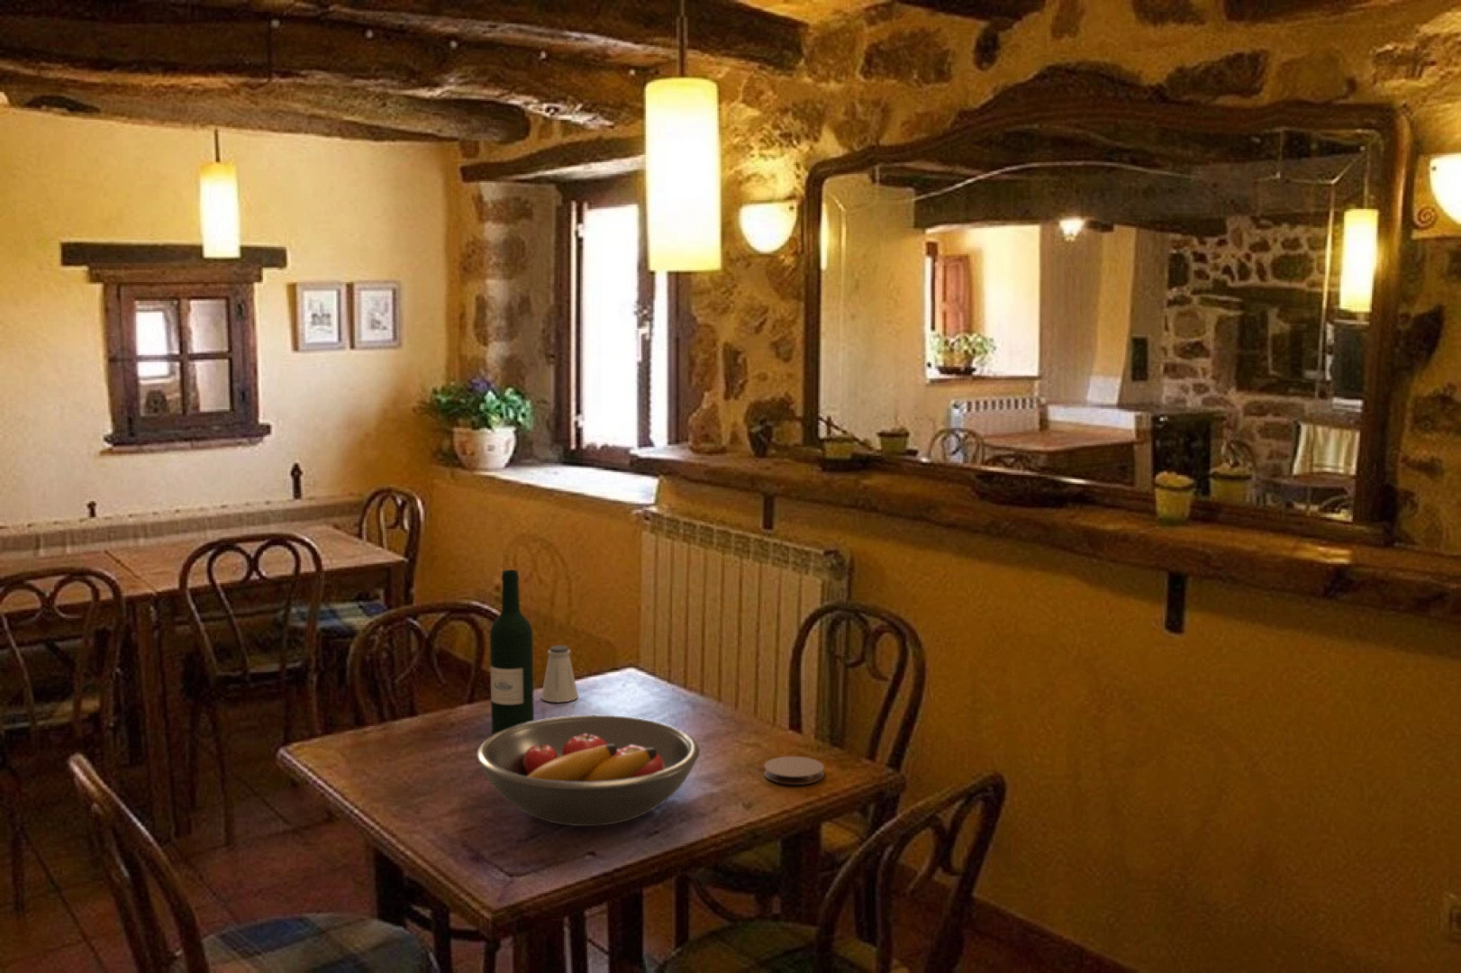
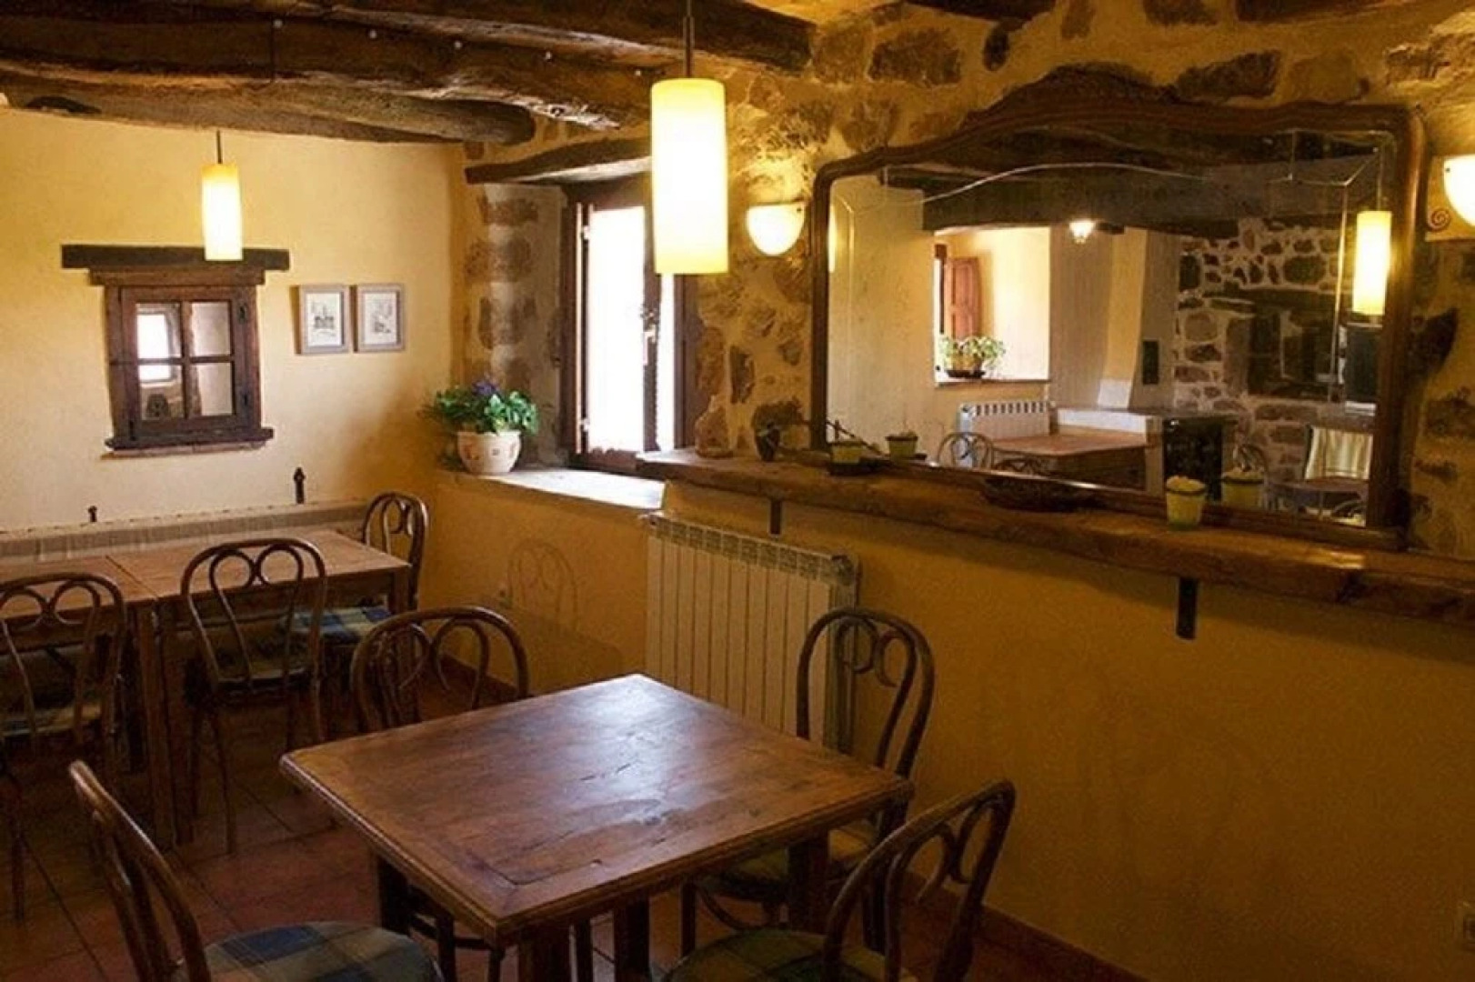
- wine bottle (511, 653)
- saltshaker (559, 672)
- coaster (793, 770)
- fruit bowl (589, 770)
